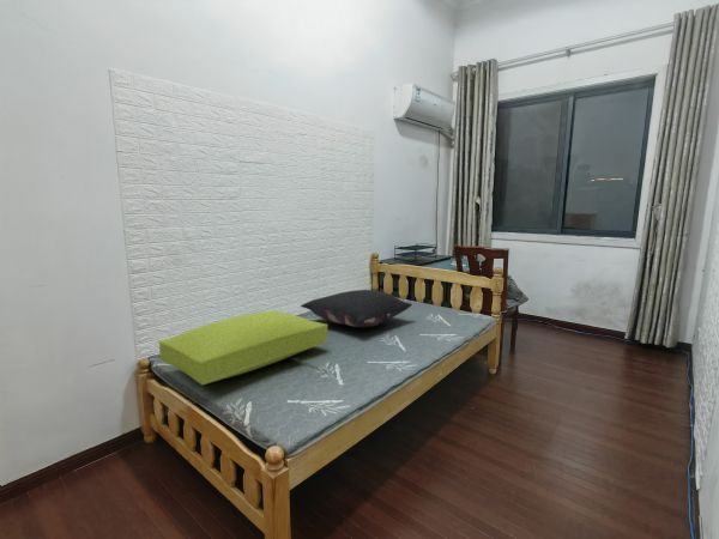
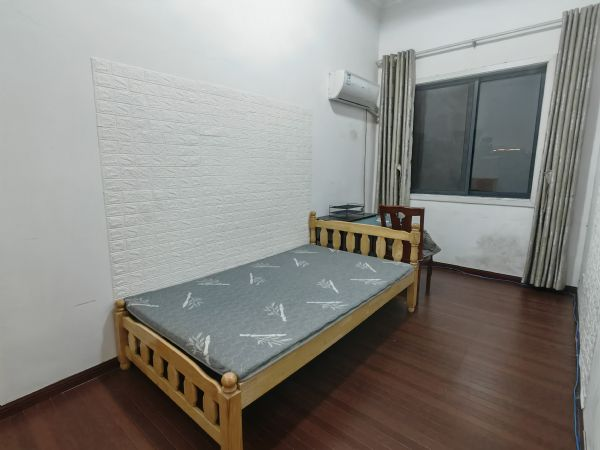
- cushion (248, 340)
- pillow (356, 305)
